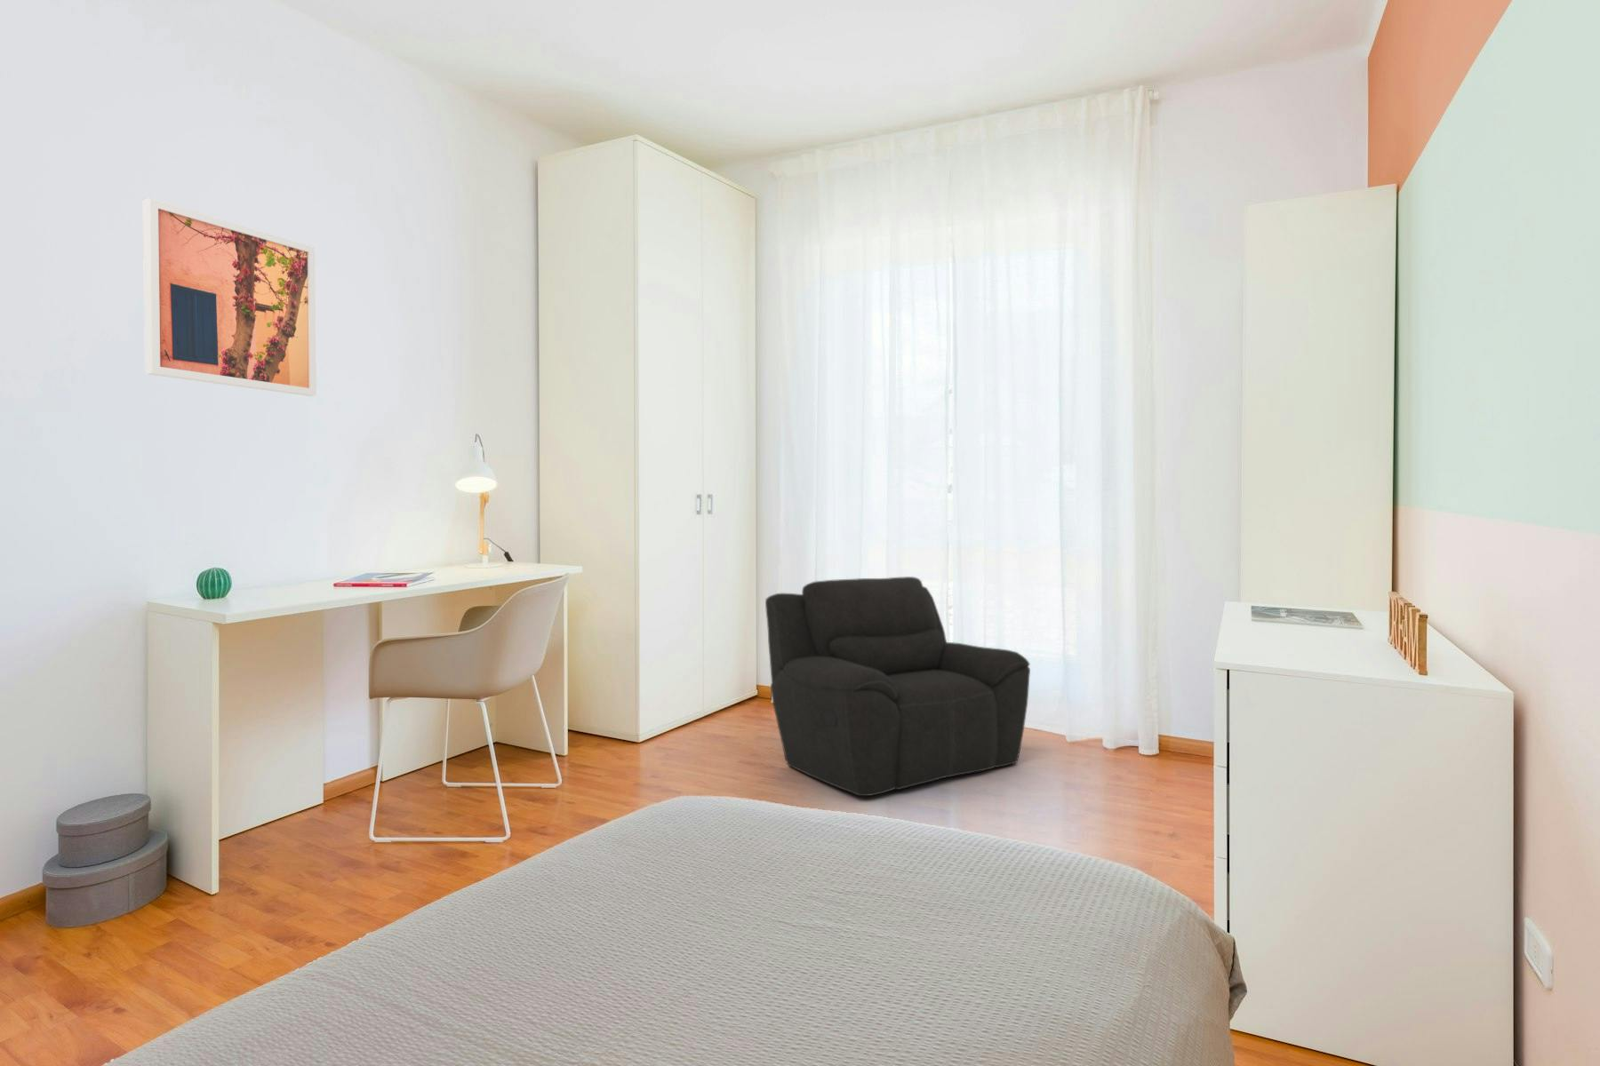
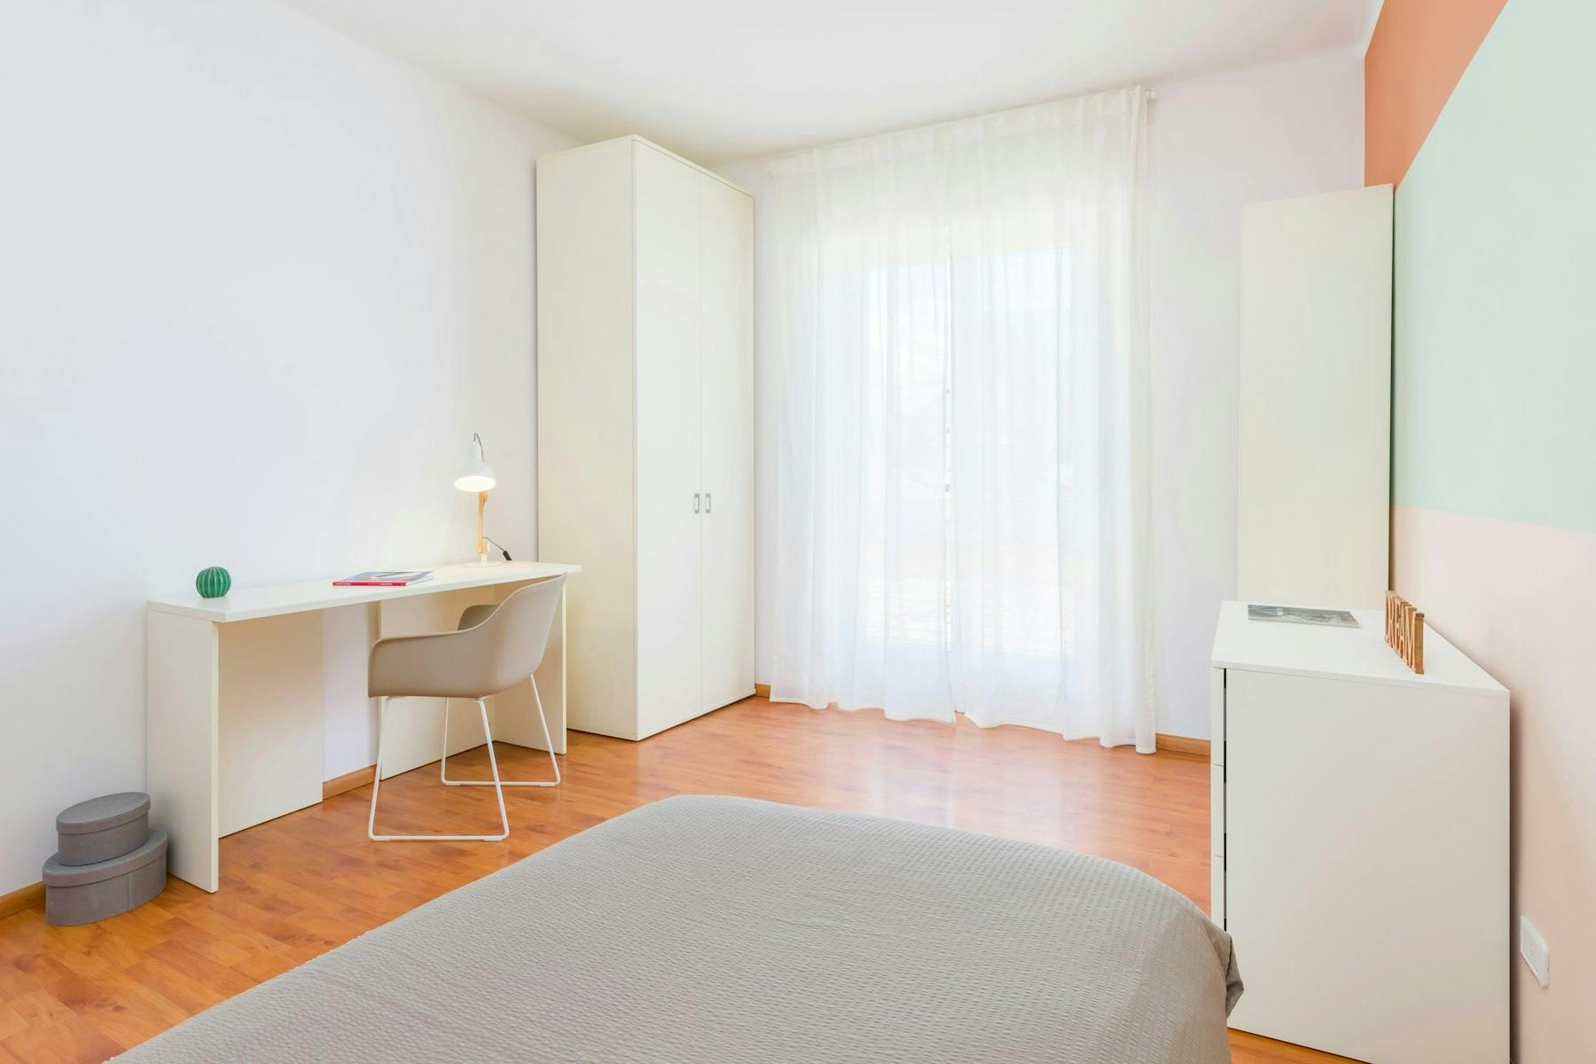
- wall art (237, 306)
- armchair (896, 671)
